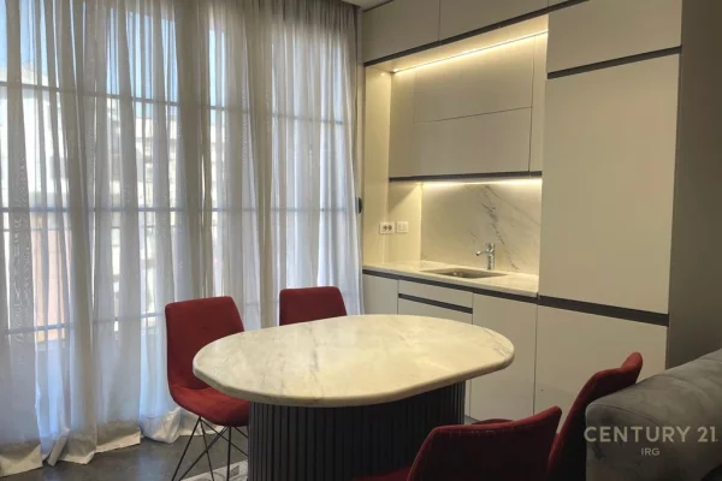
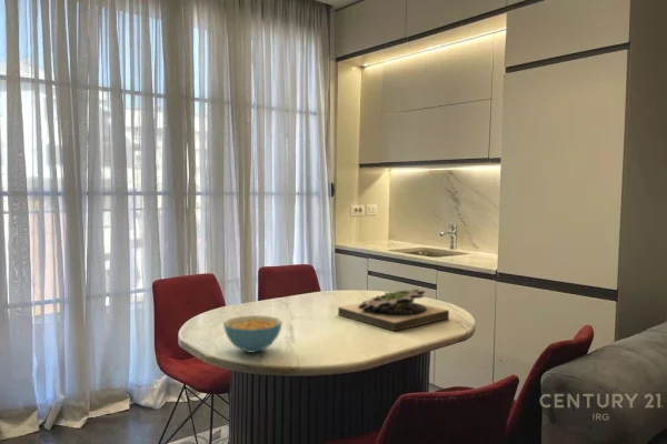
+ succulent planter (392, 303)
+ cereal bowl (252, 335)
